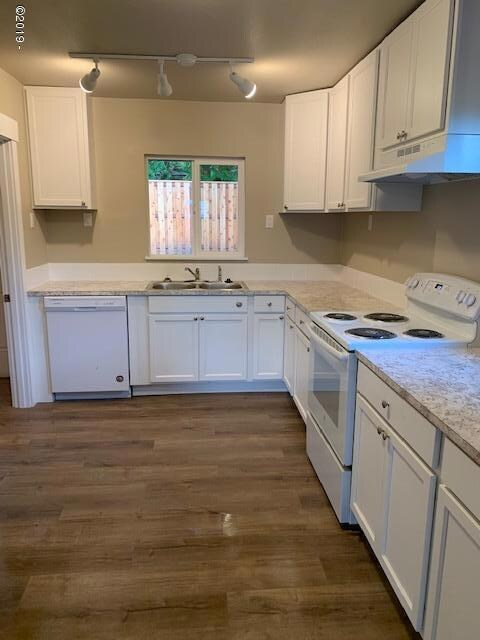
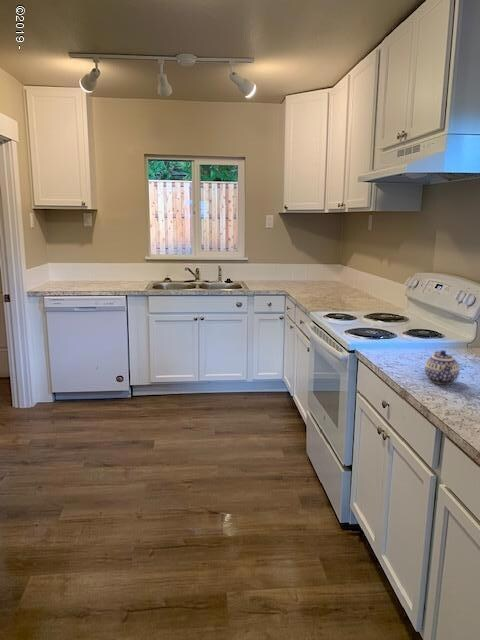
+ teapot (442, 365)
